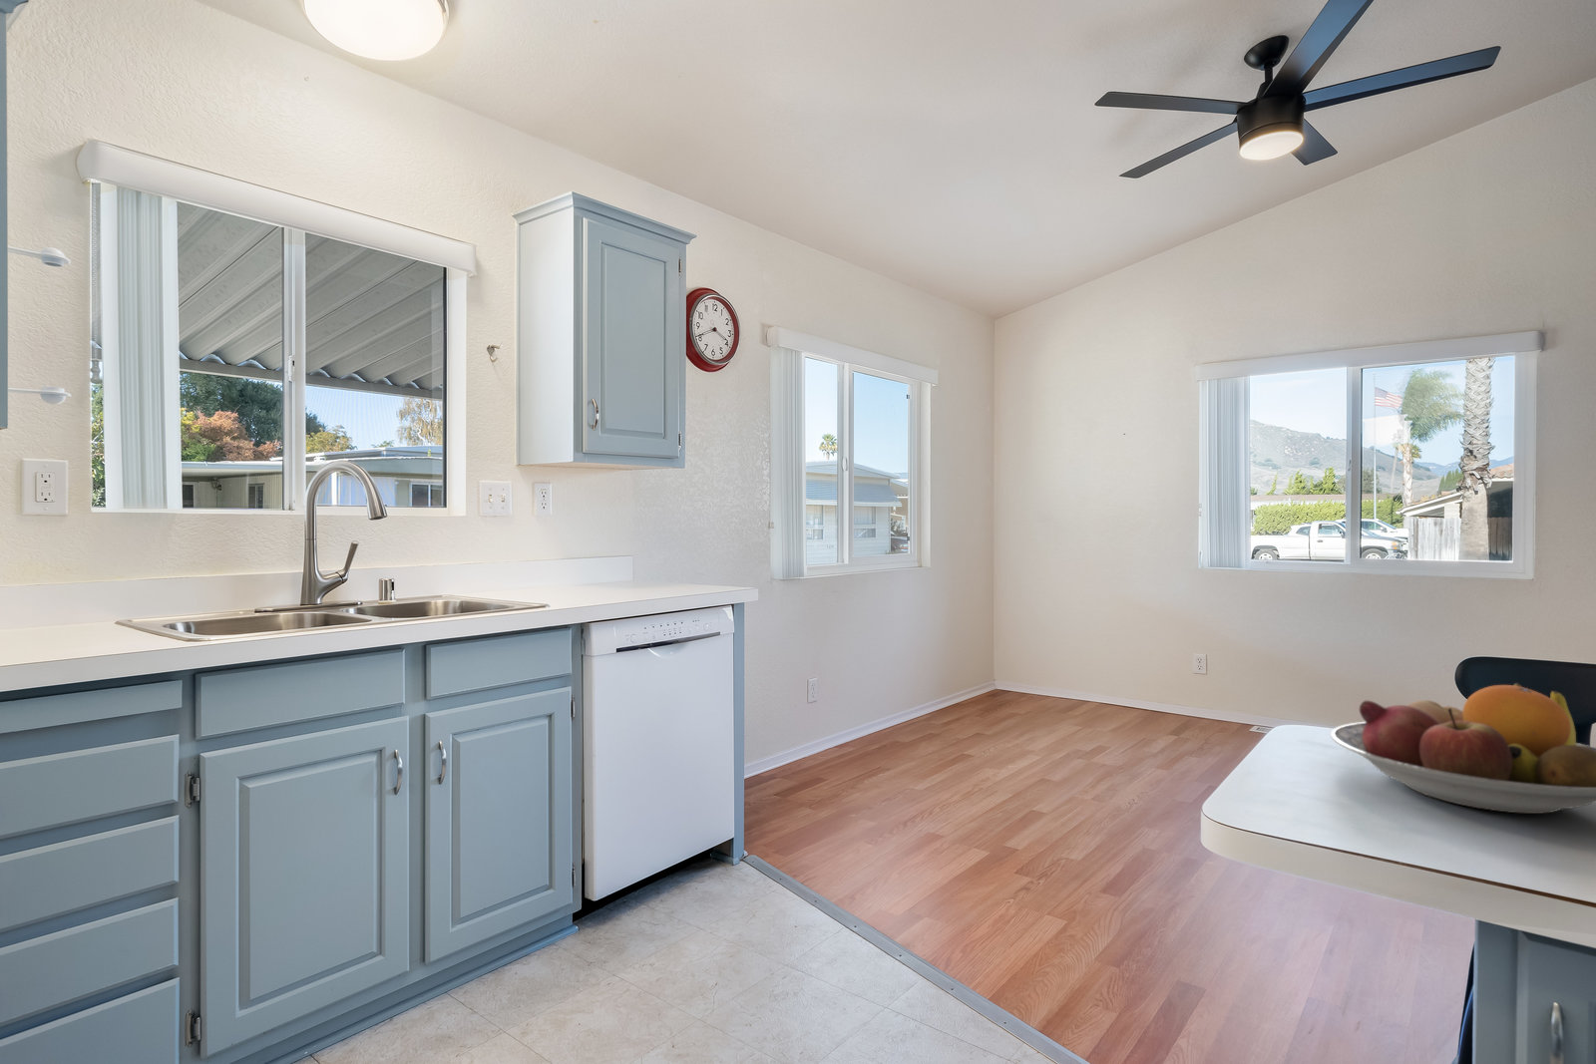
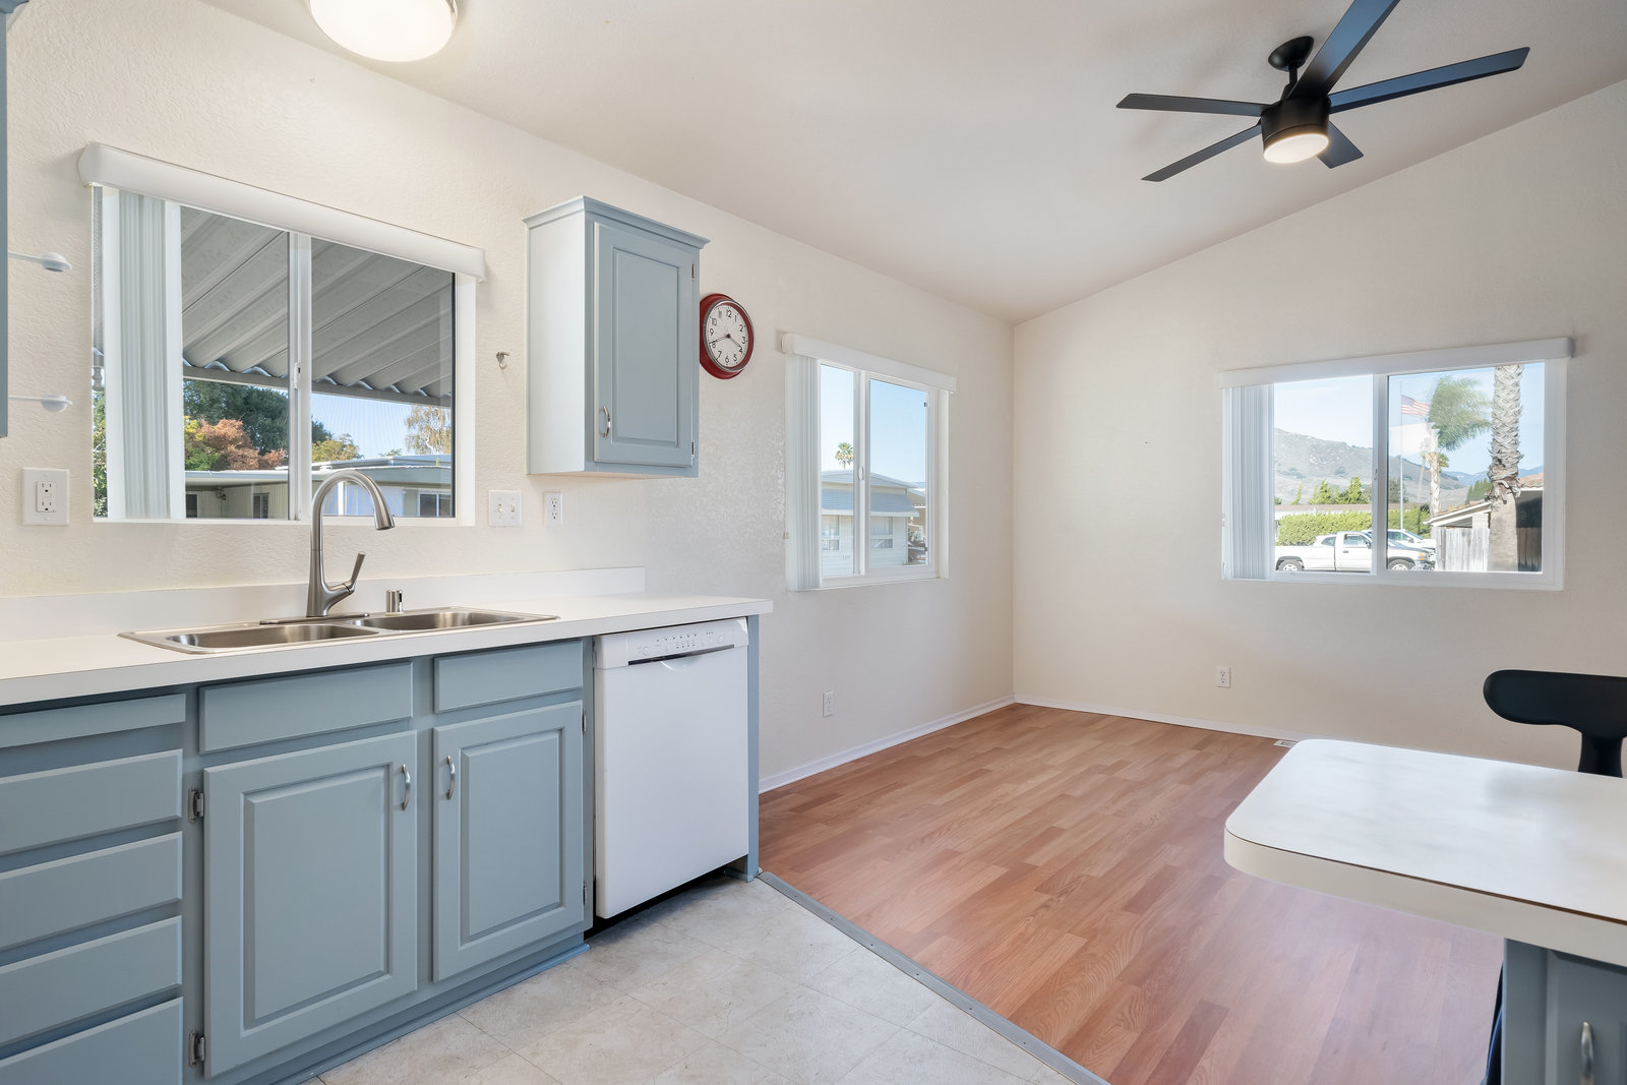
- fruit bowl (1480, 739)
